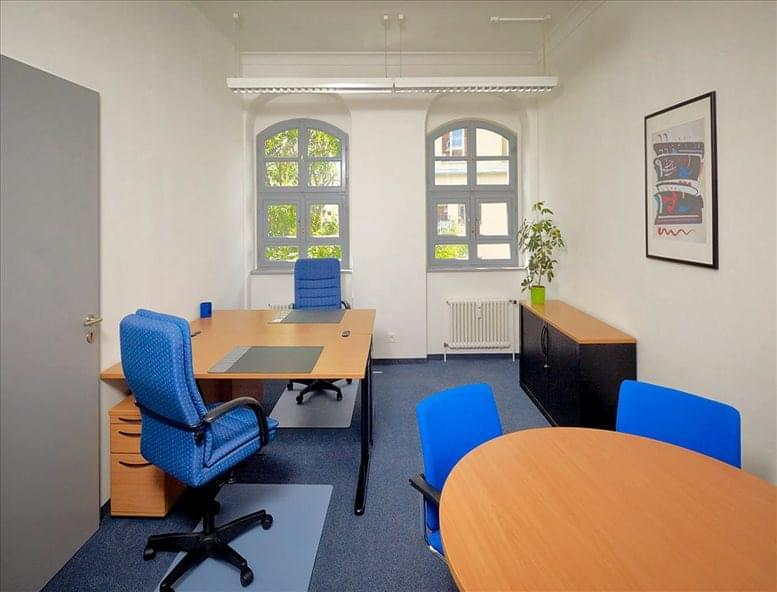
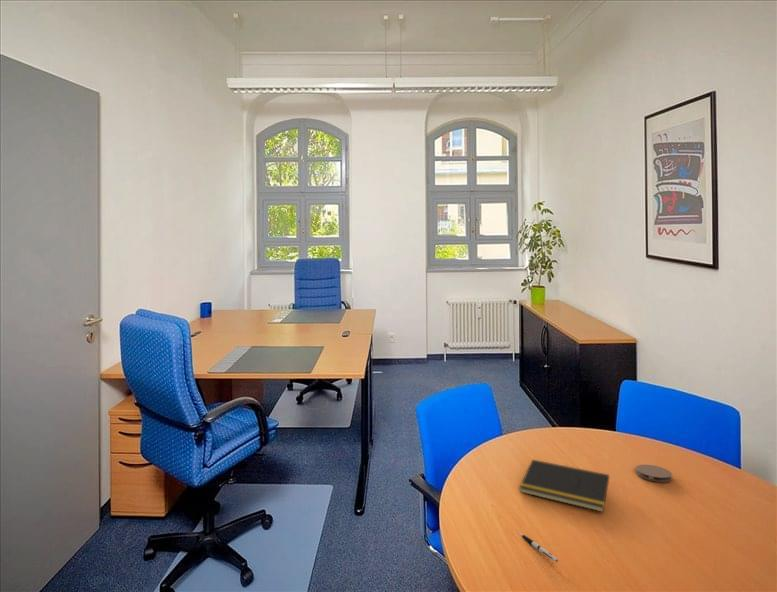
+ notepad (564, 483)
+ pen (536, 546)
+ coaster (653, 472)
